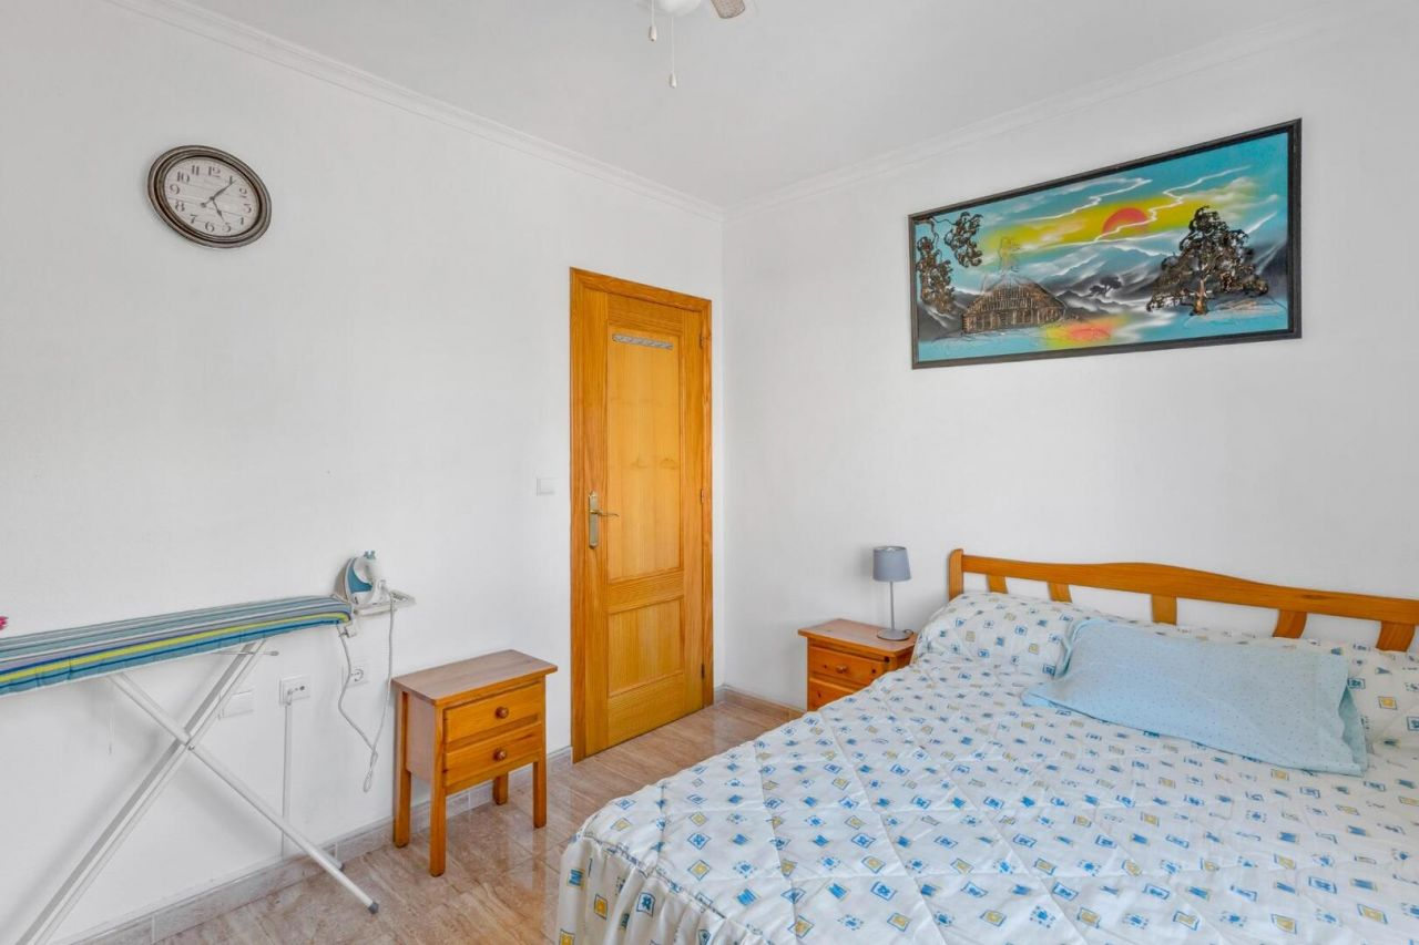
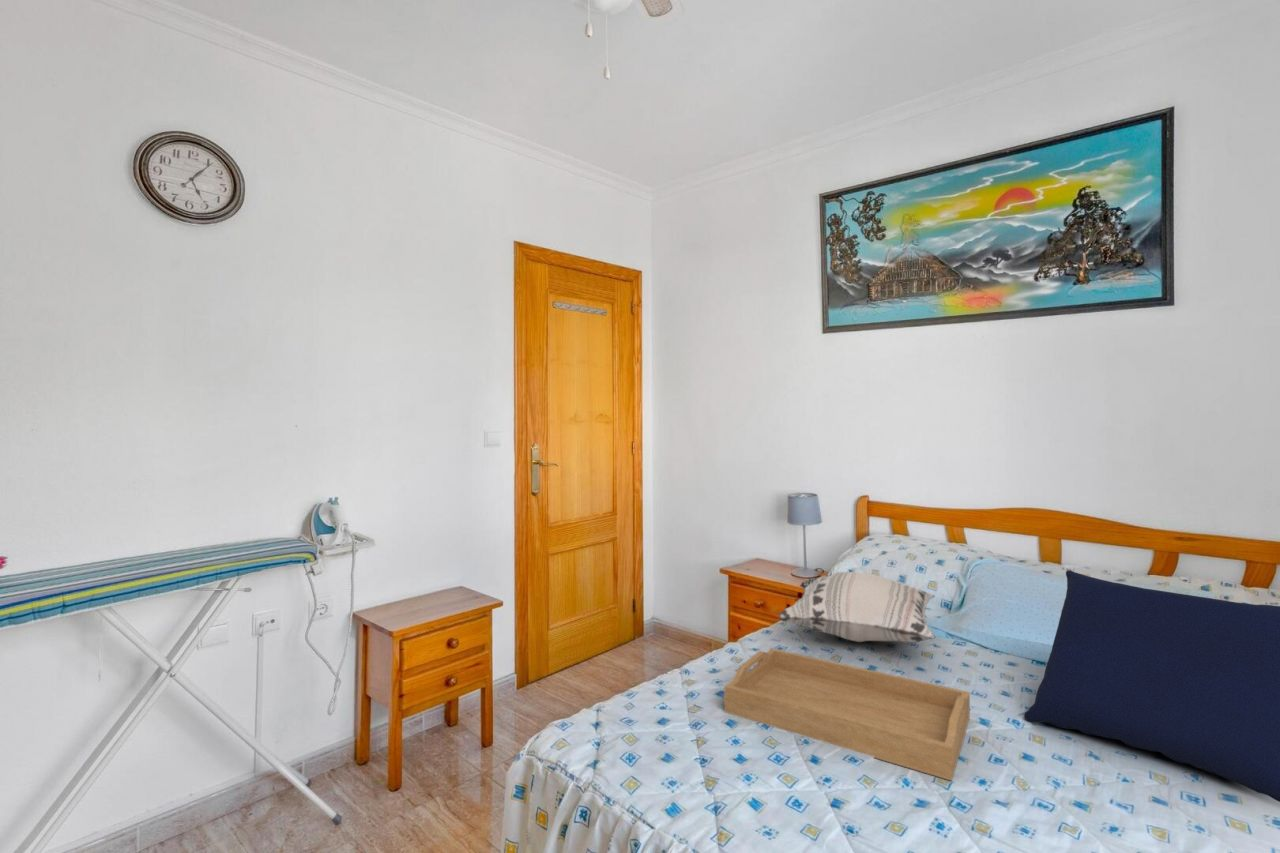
+ cushion (1161, 667)
+ serving tray (845, 698)
+ decorative pillow (859, 605)
